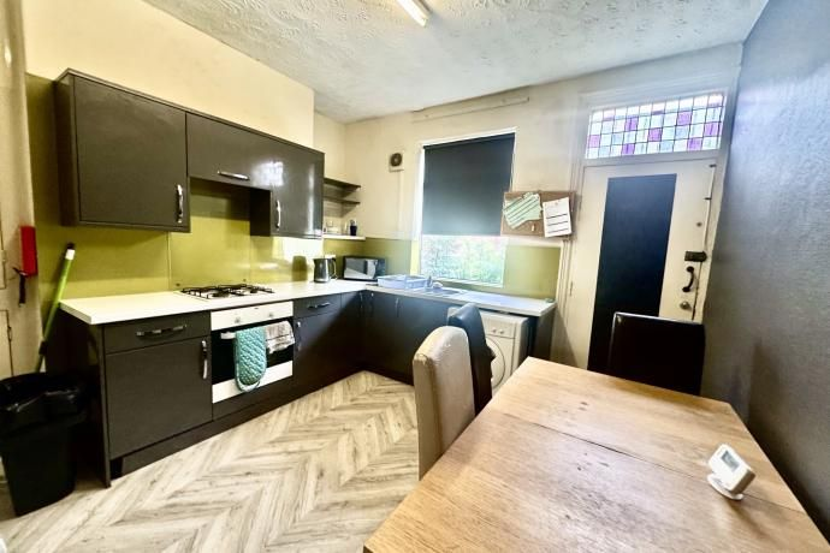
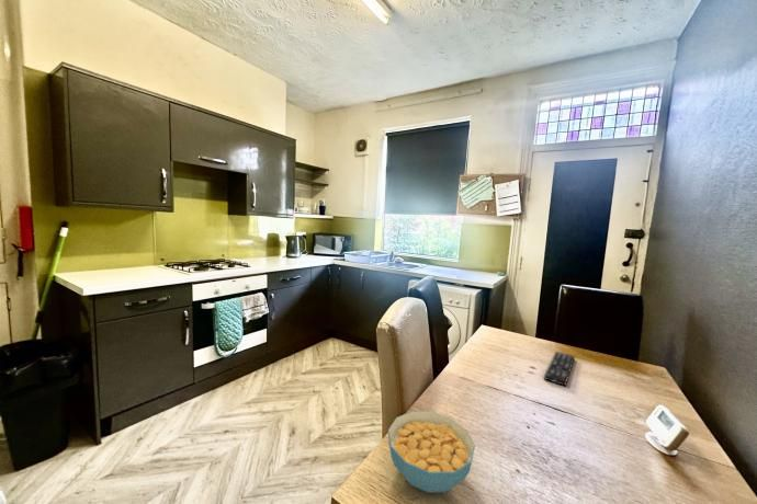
+ cereal bowl (428, 457)
+ remote control (560, 366)
